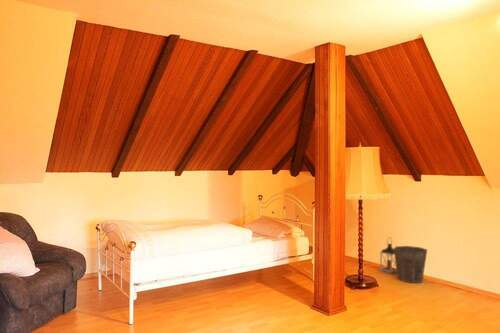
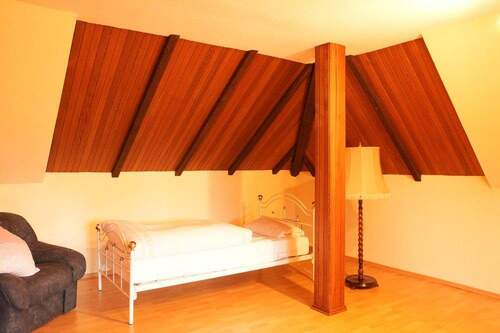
- waste bin (410, 264)
- lantern (389, 254)
